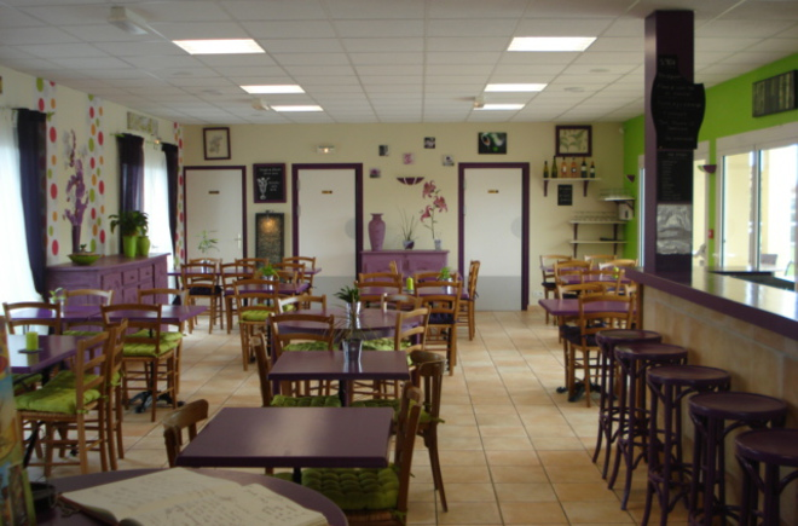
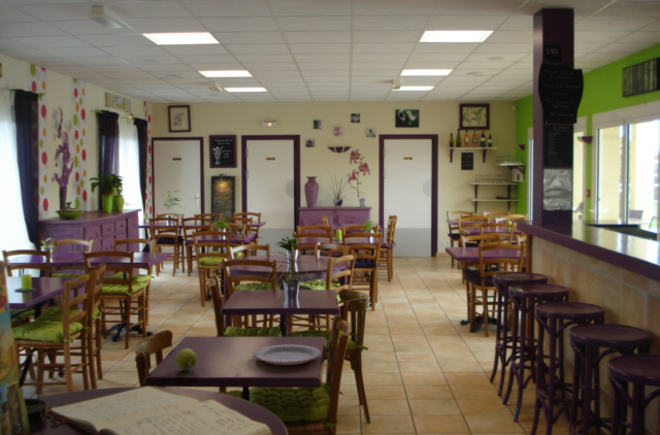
+ apple (186, 359)
+ plate (287, 355)
